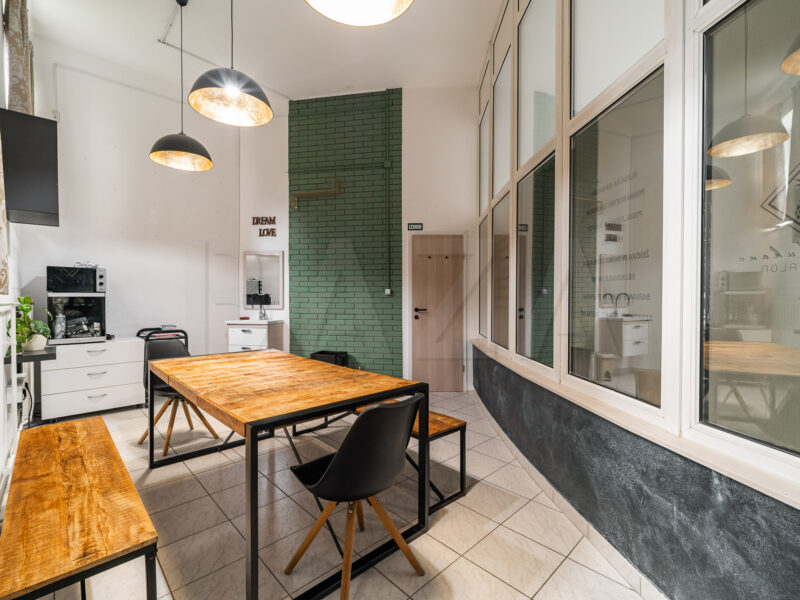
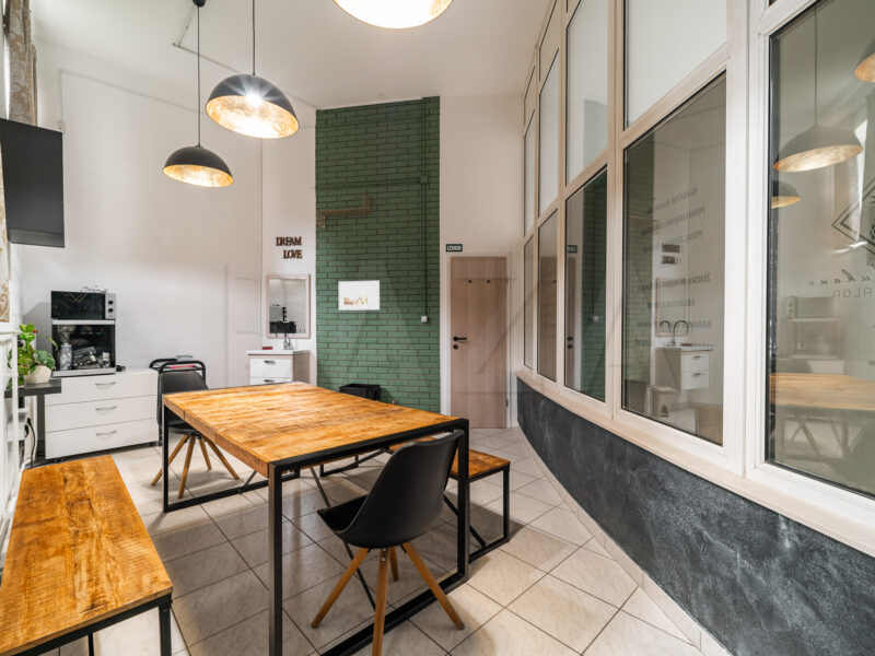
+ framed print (359, 295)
